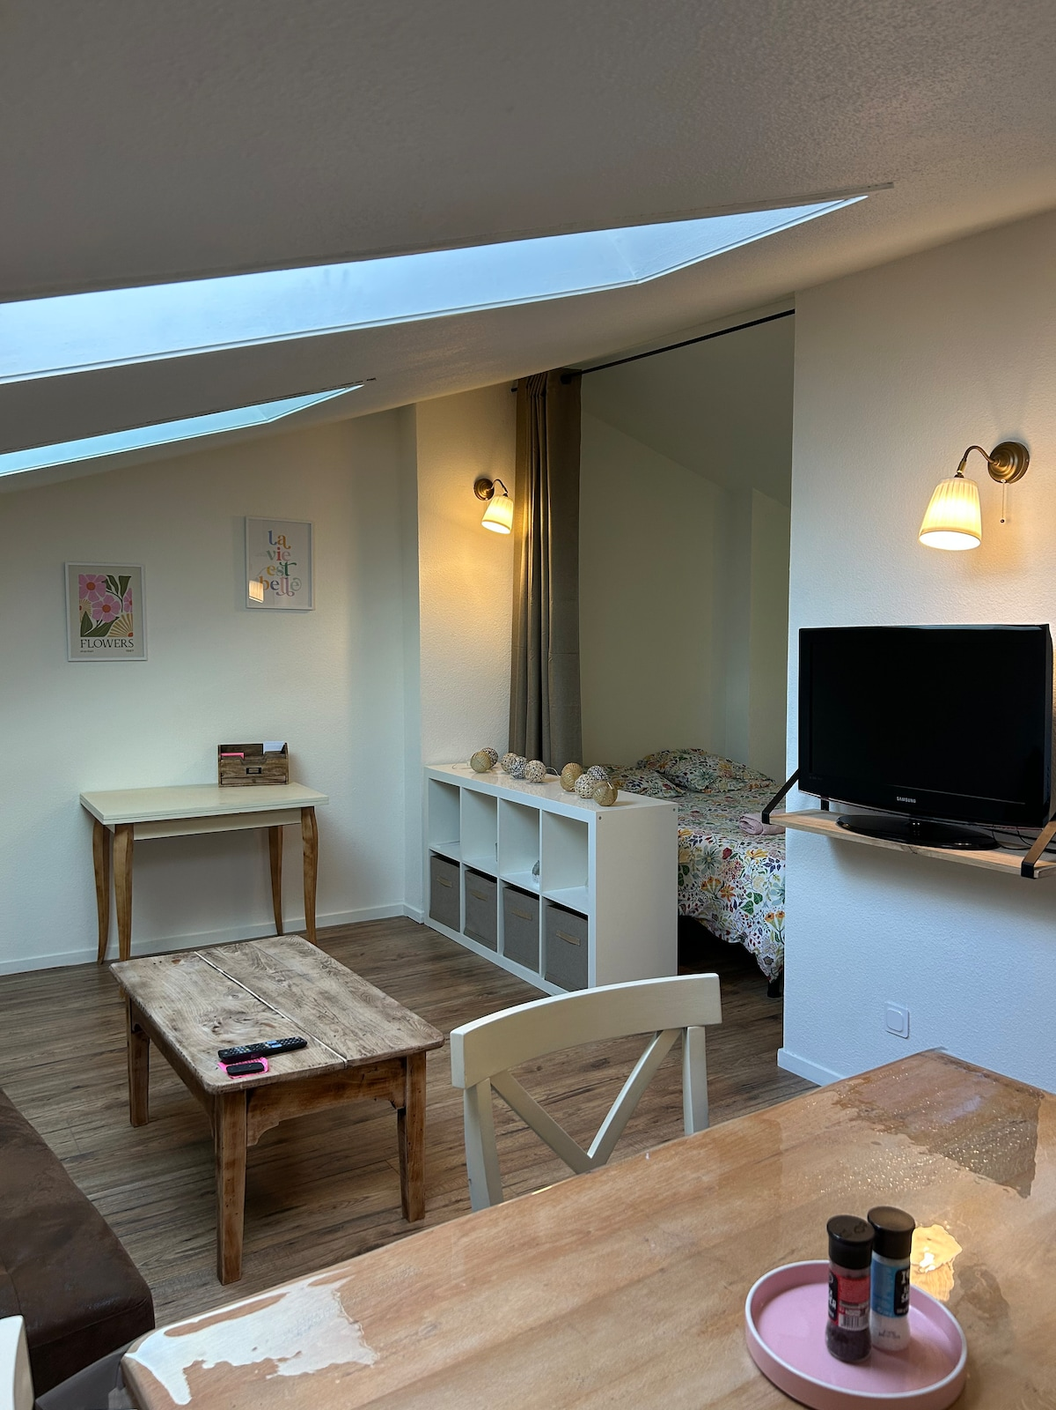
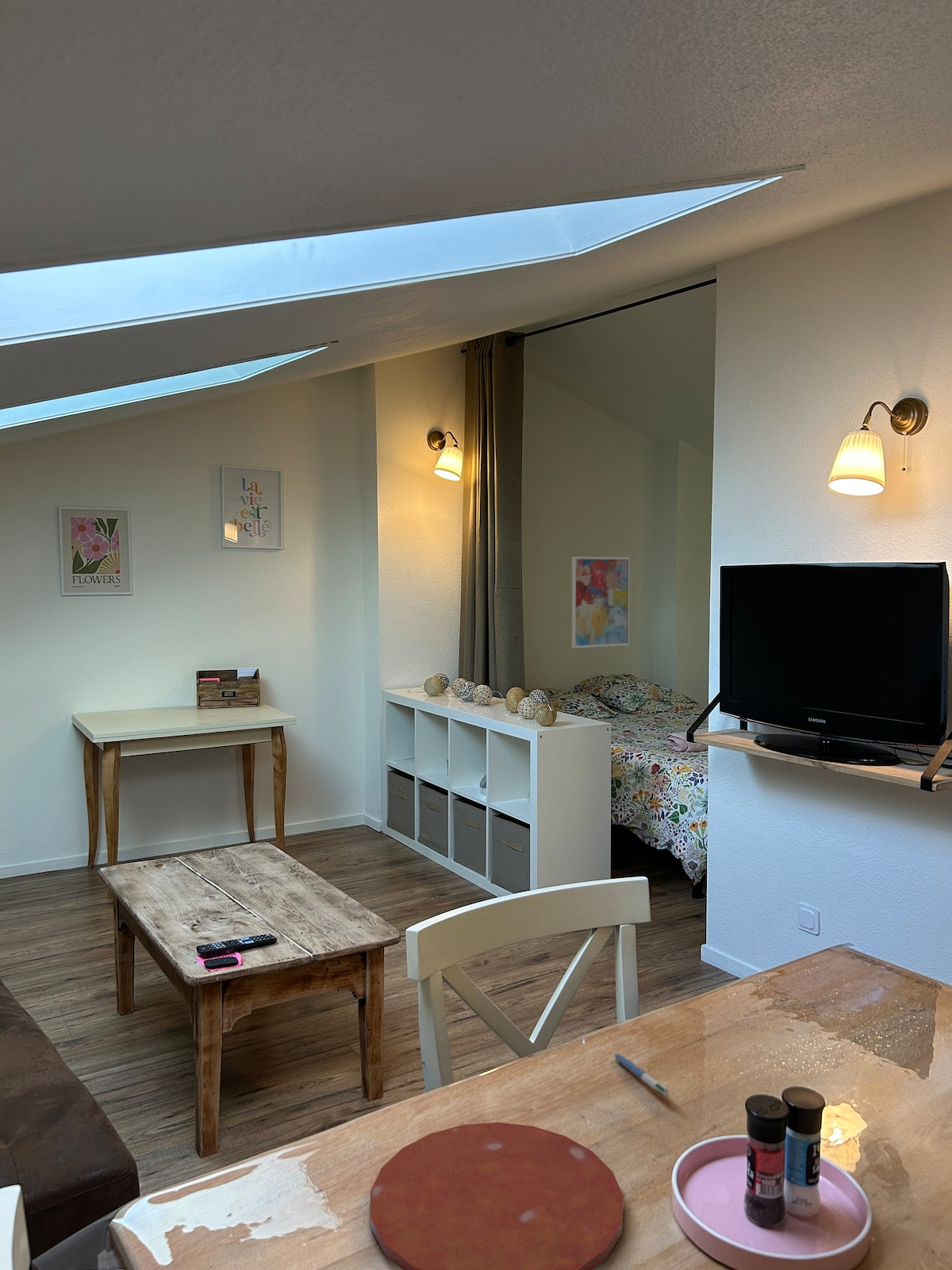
+ plate (496, 1199)
+ wall art (601, 602)
+ pen (641, 1072)
